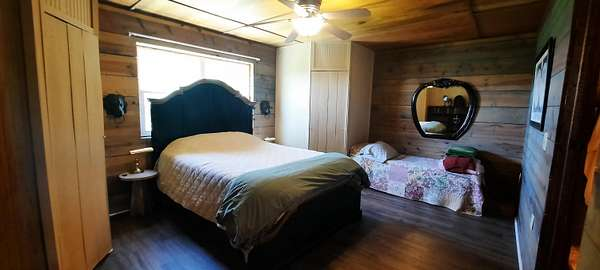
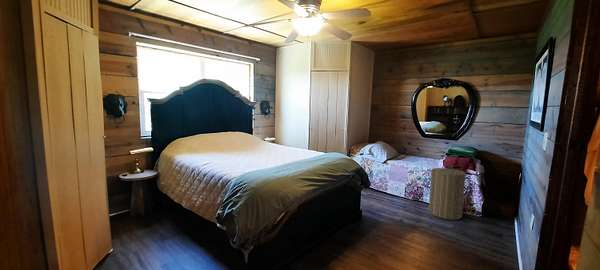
+ laundry hamper (446, 189)
